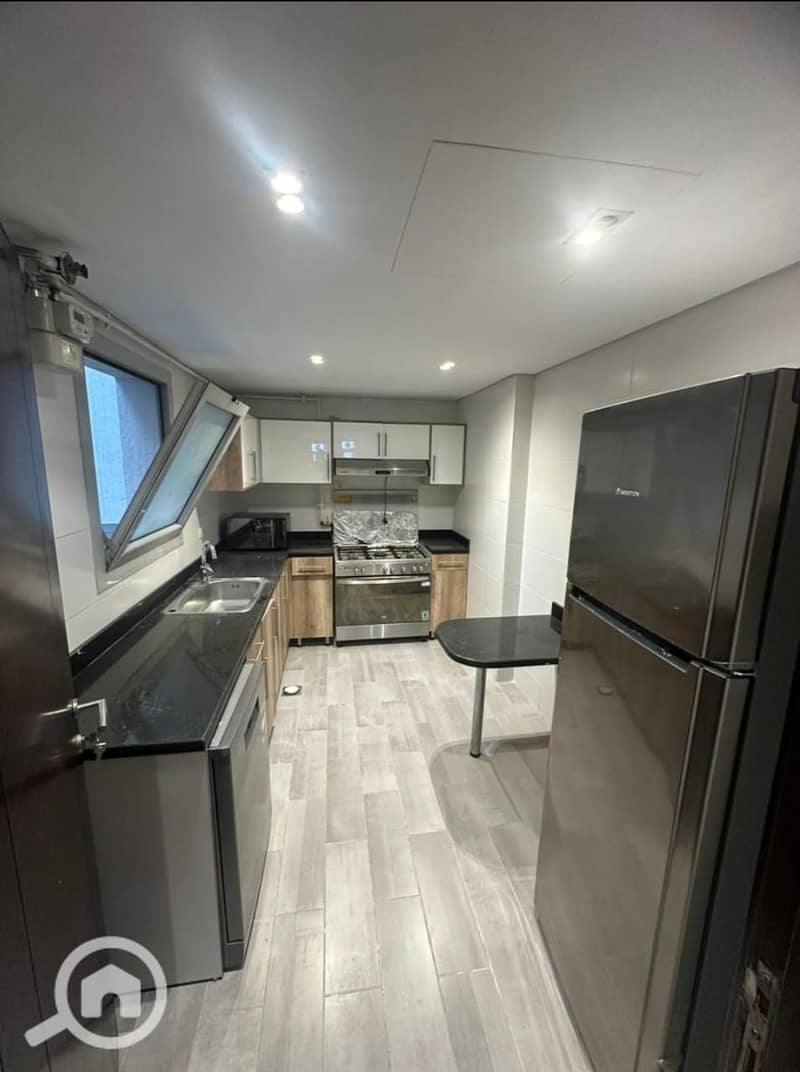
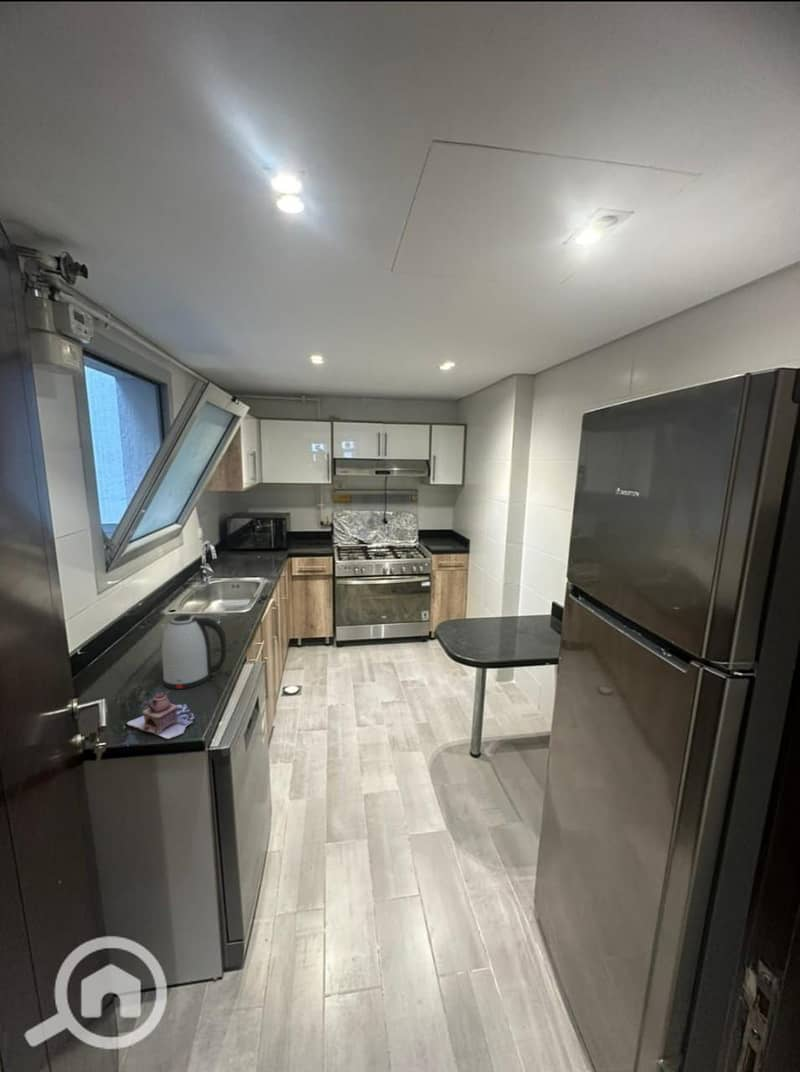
+ kettle (194, 647)
+ teapot (163, 708)
